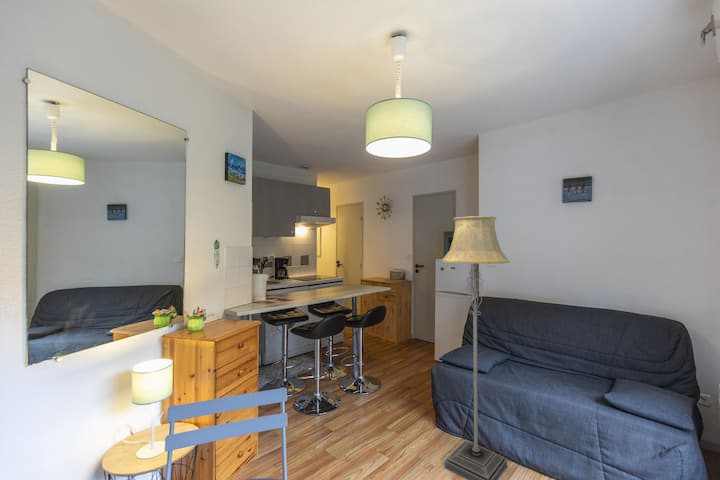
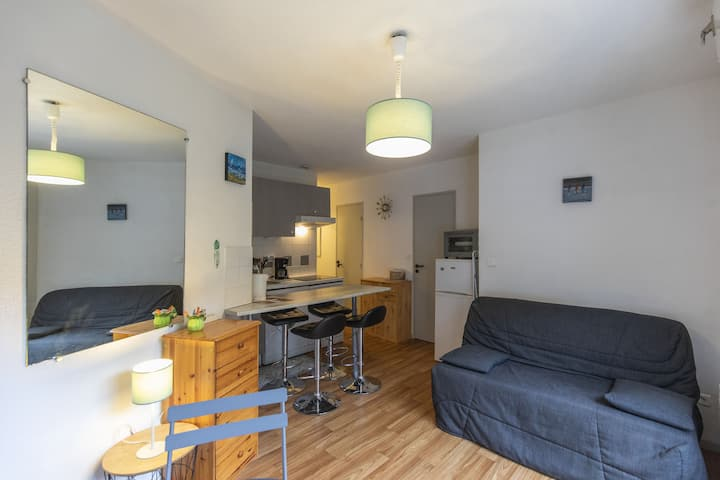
- floor lamp (475, 342)
